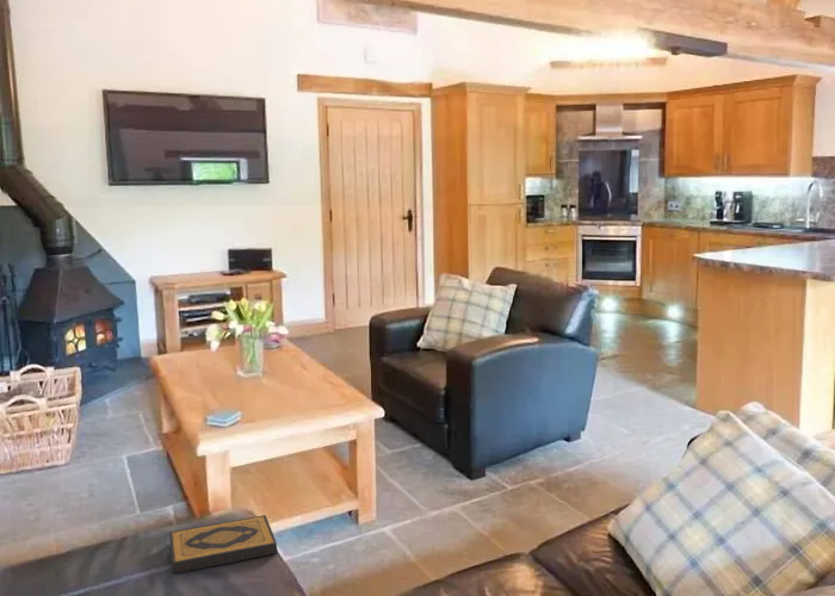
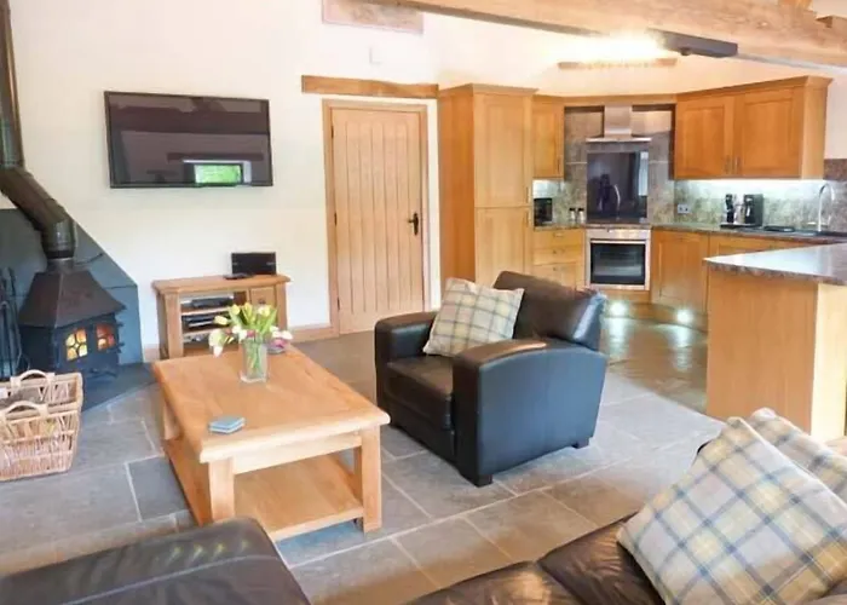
- hardback book (222, 542)
